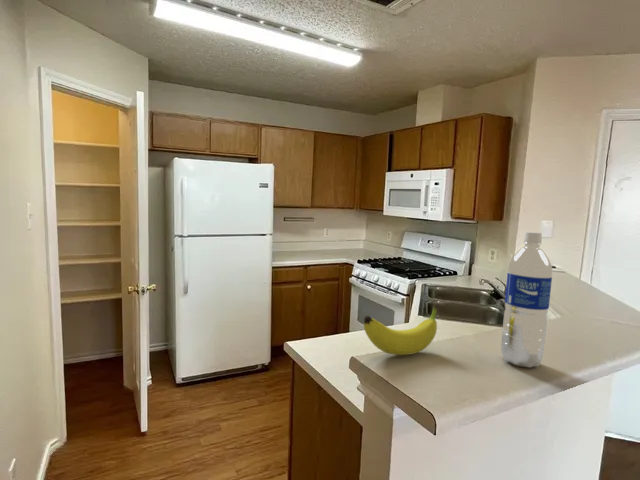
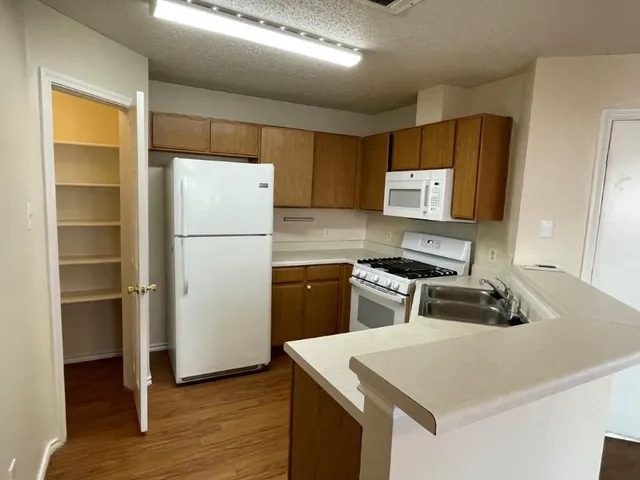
- fruit (405, 331)
- water bottle (526, 298)
